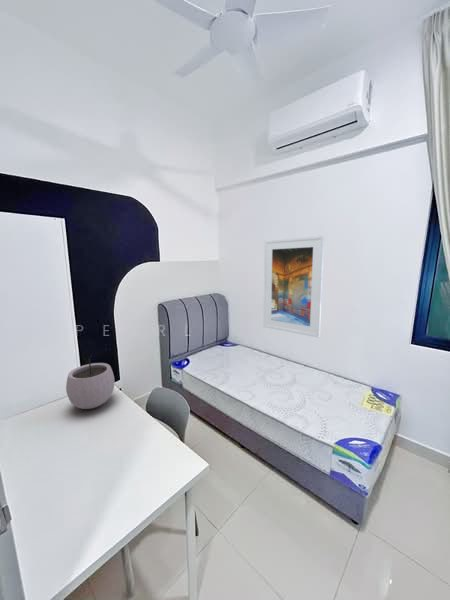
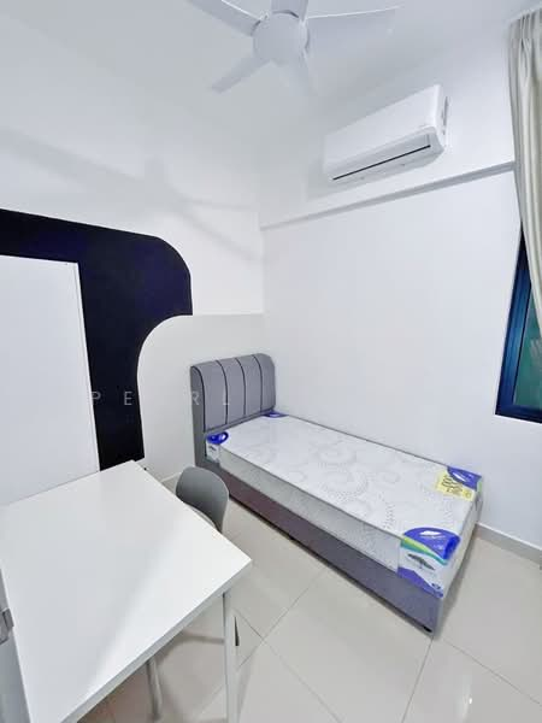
- plant pot (90, 380)
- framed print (290, 286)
